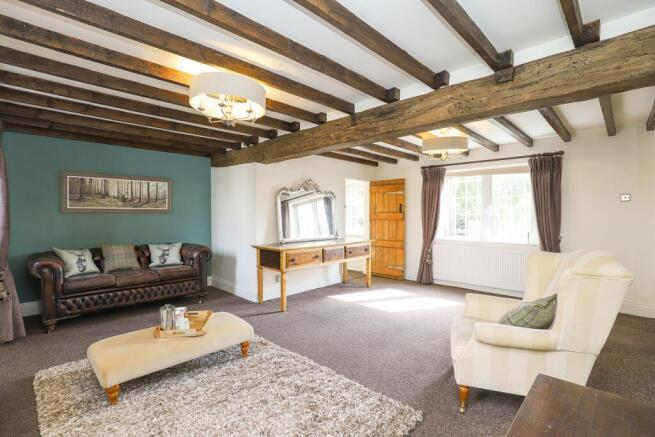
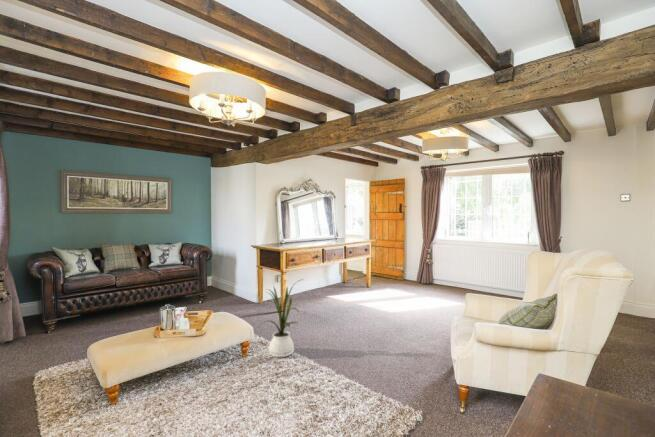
+ house plant (283, 315)
